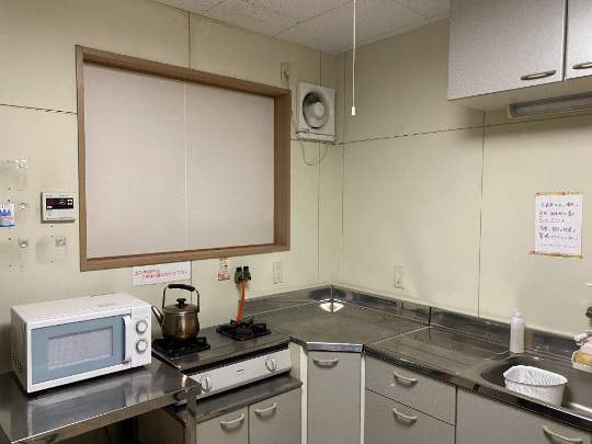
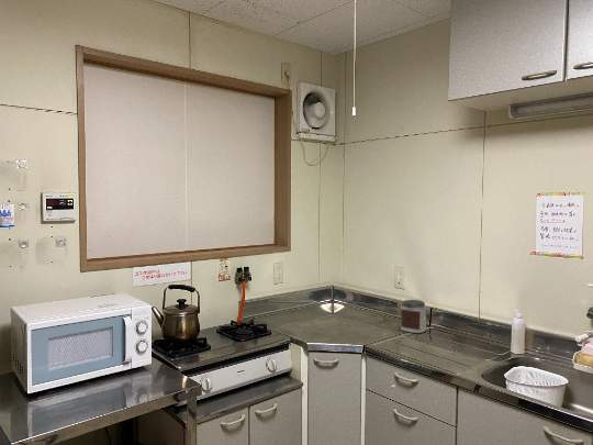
+ jar (413, 315)
